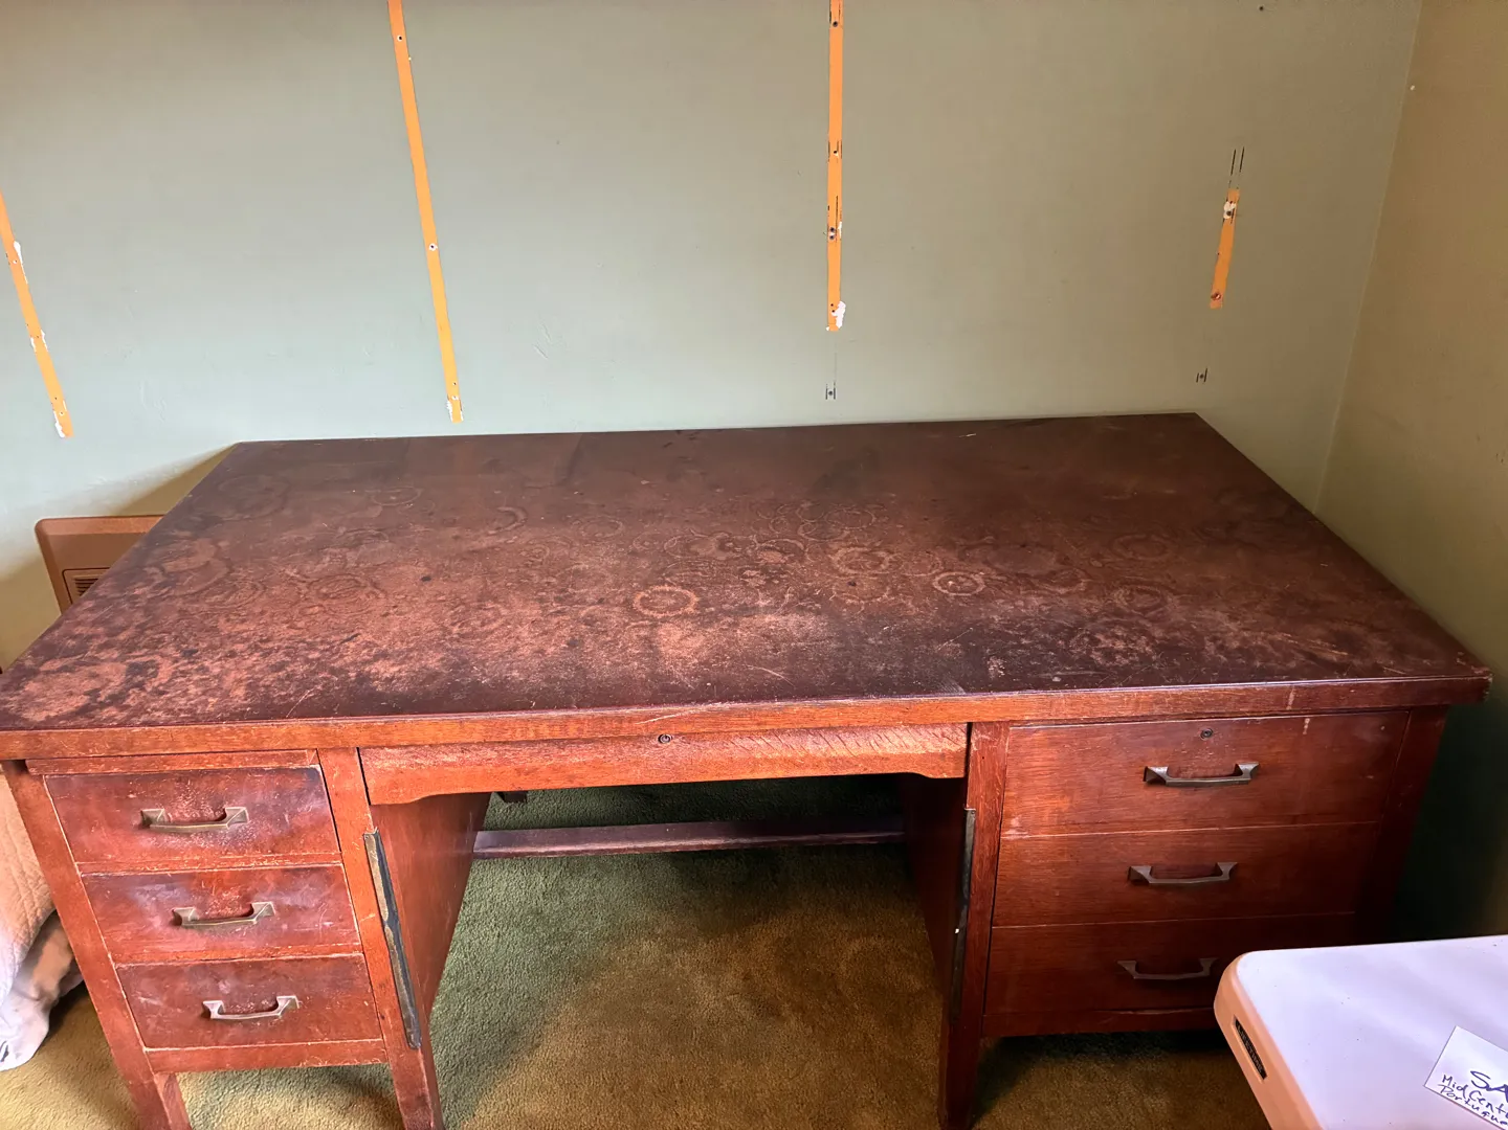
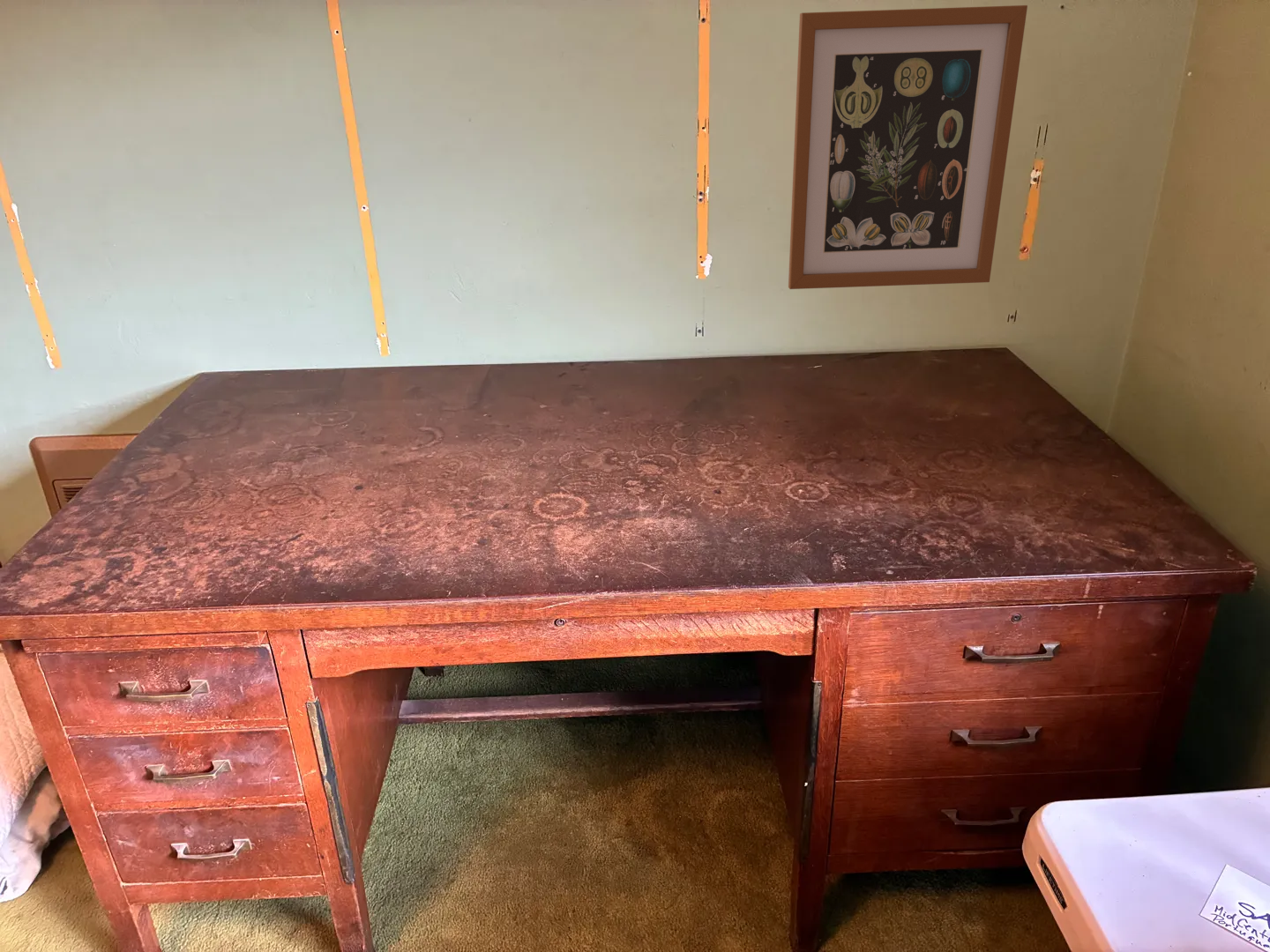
+ wall art (900, 155)
